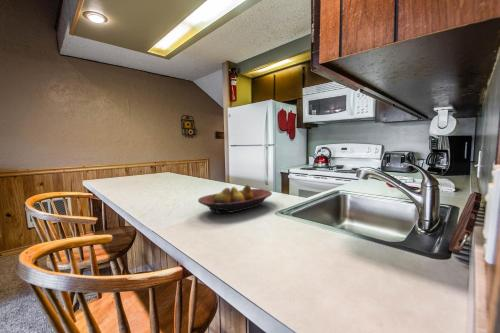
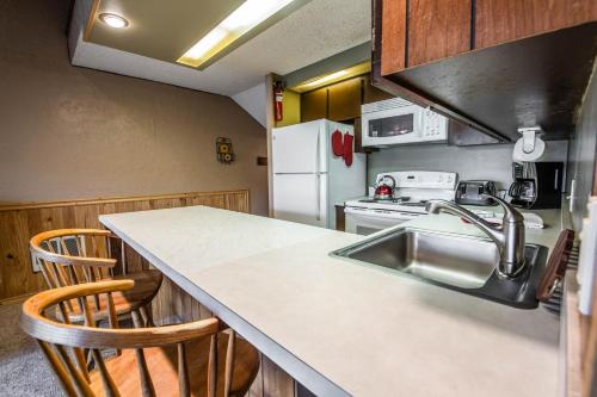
- fruit bowl (237, 196)
